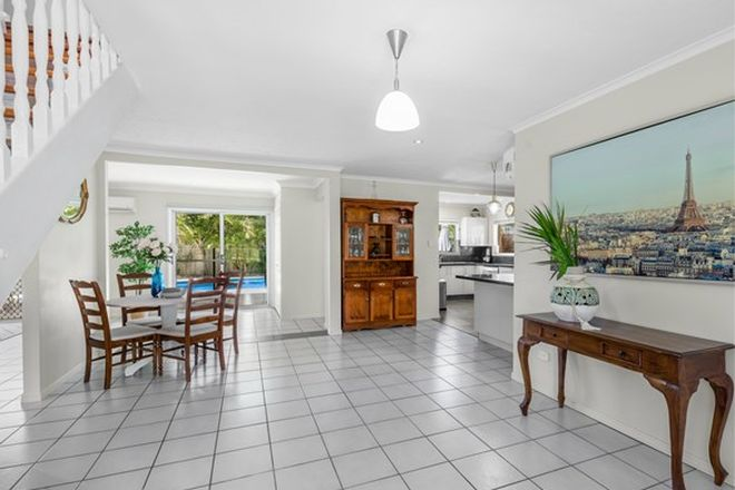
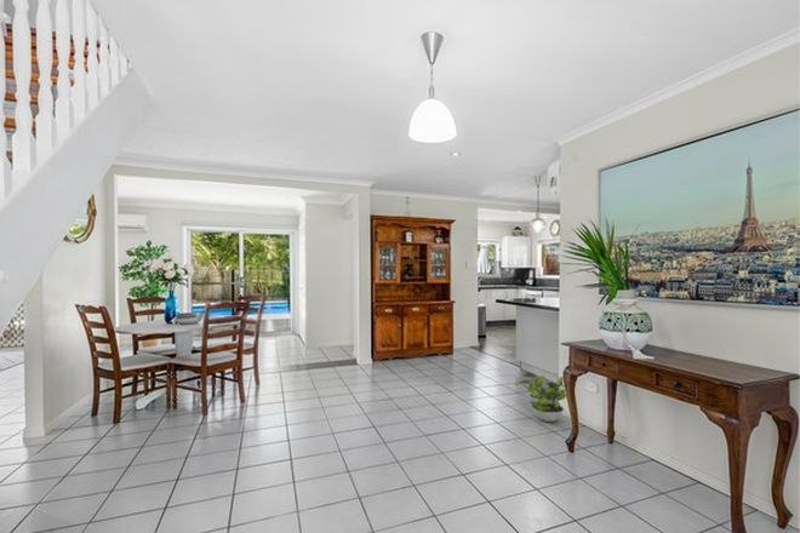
+ potted plant (543, 395)
